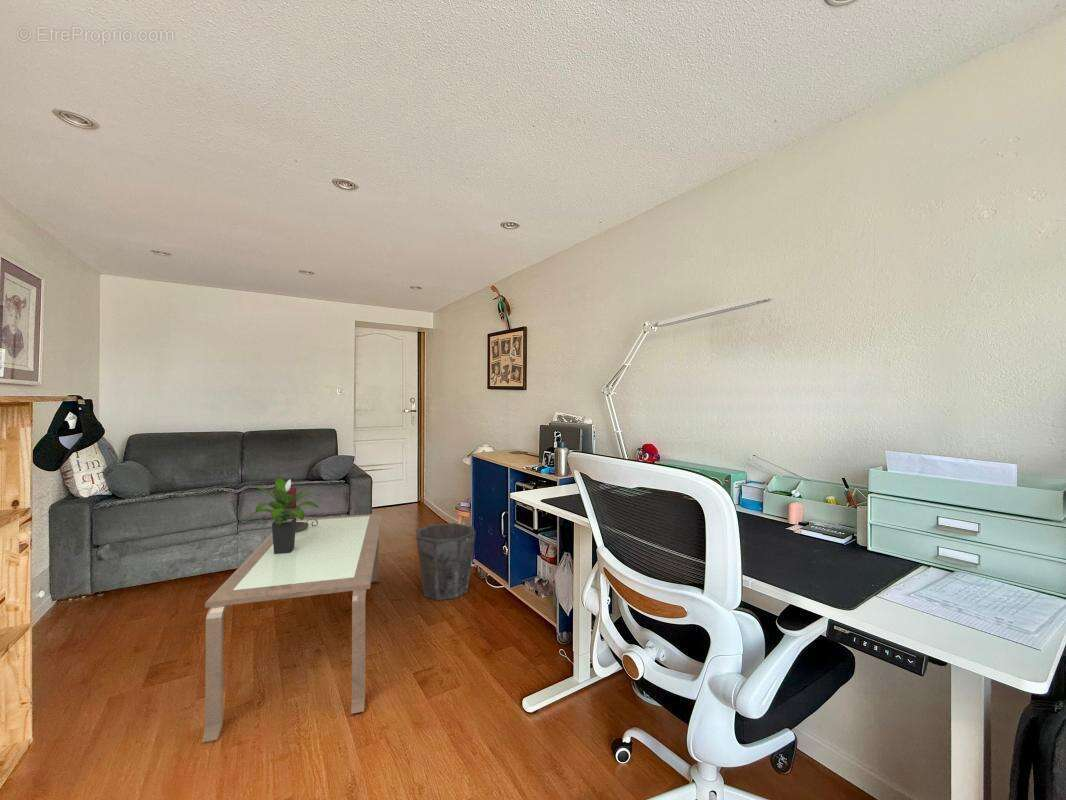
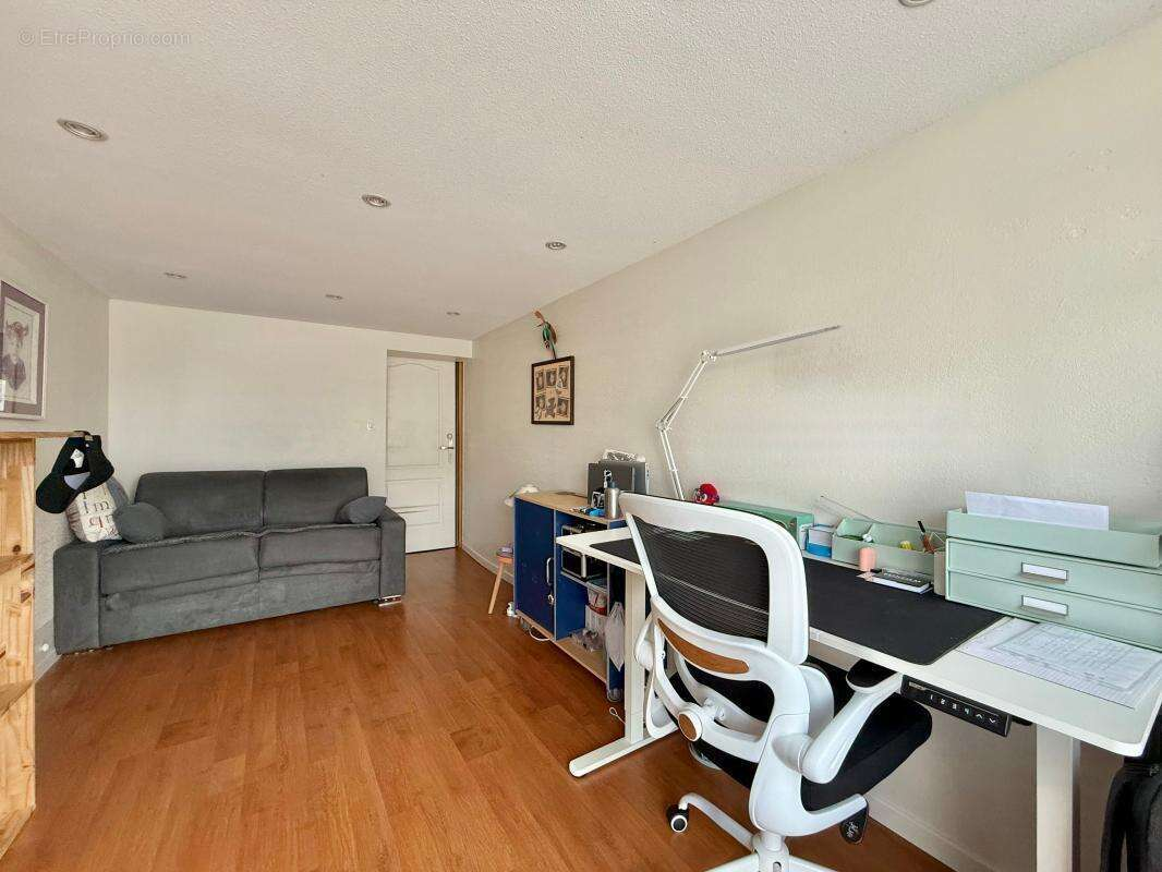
- candle holder (295, 507)
- coffee table (317, 590)
- potted plant (285, 515)
- waste bin (445, 560)
